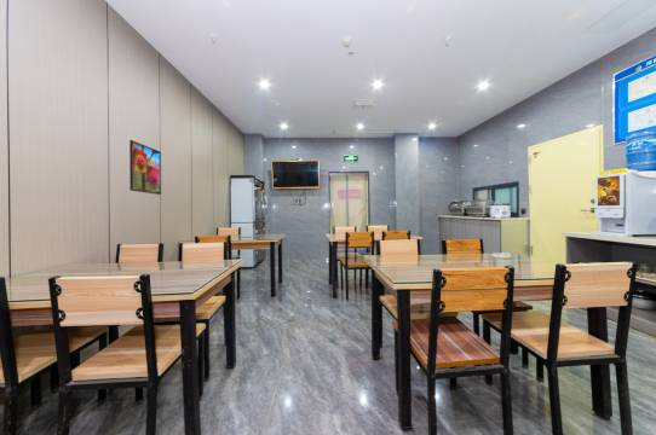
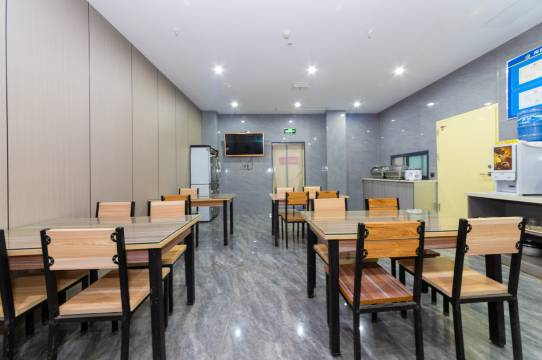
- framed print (146, 169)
